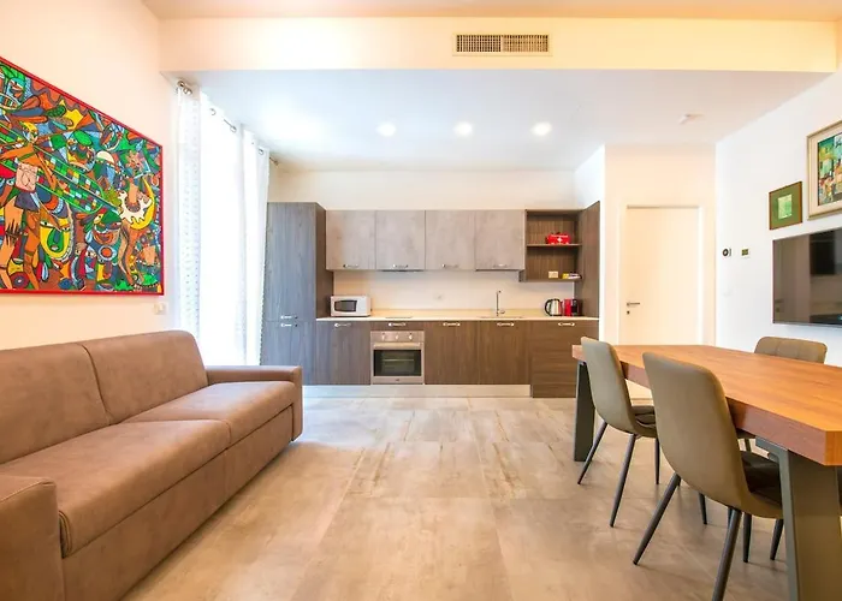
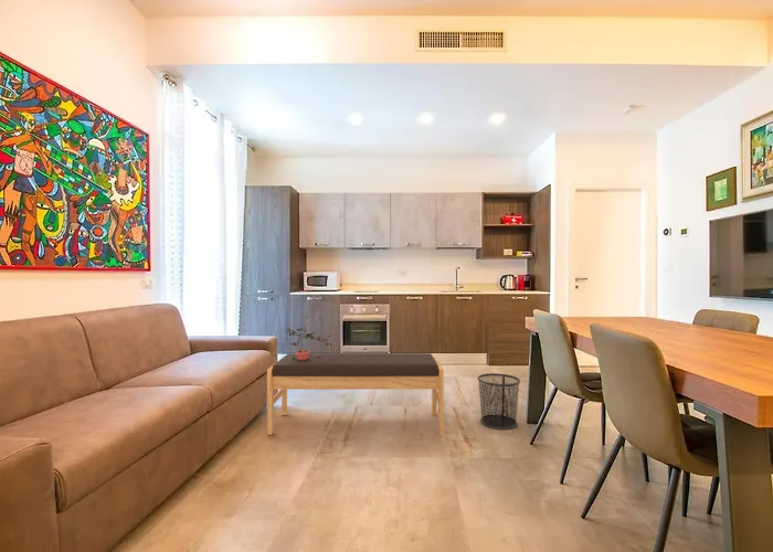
+ potted plant (306, 338)
+ waste bin (498, 400)
+ bench (357, 389)
